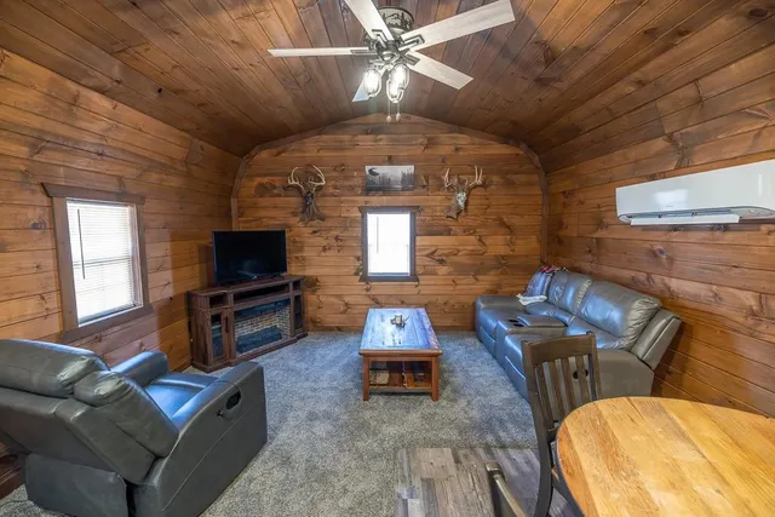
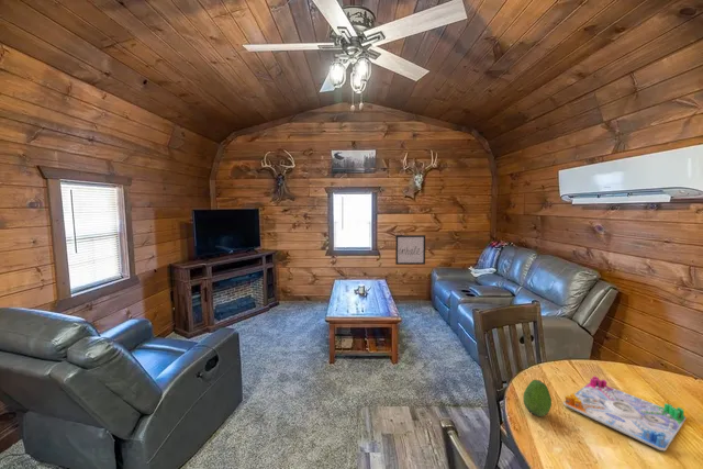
+ wall art (410, 249)
+ board game (622, 406)
+ fruit (537, 397)
